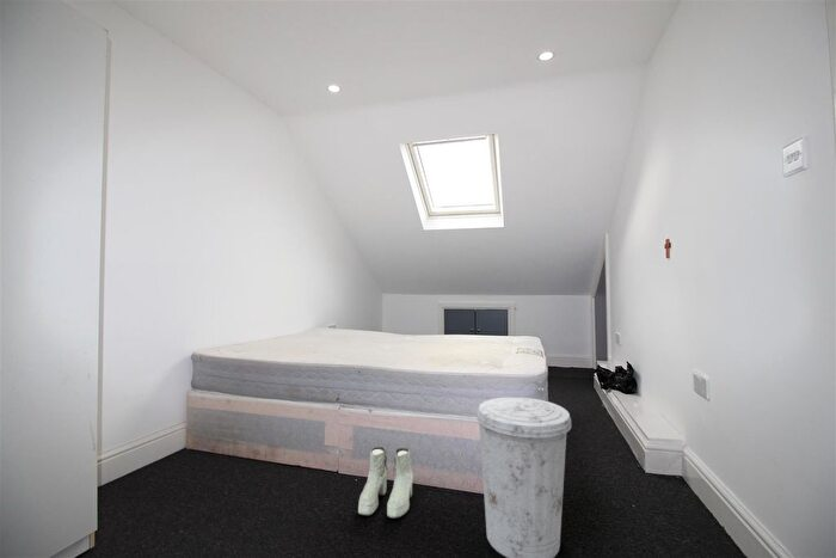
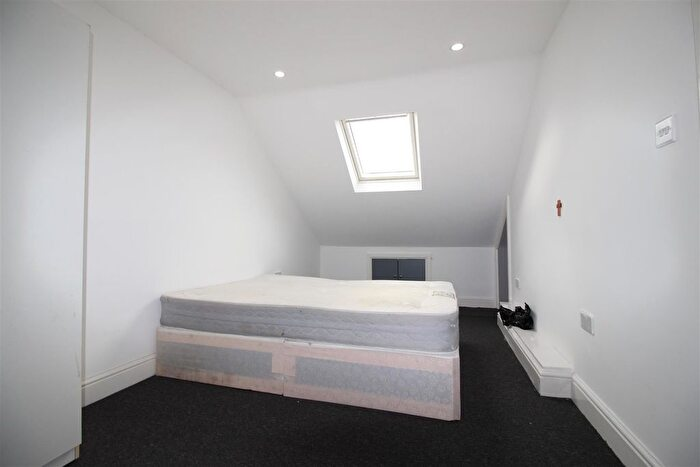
- boots (386, 478)
- trash can (523, 471)
